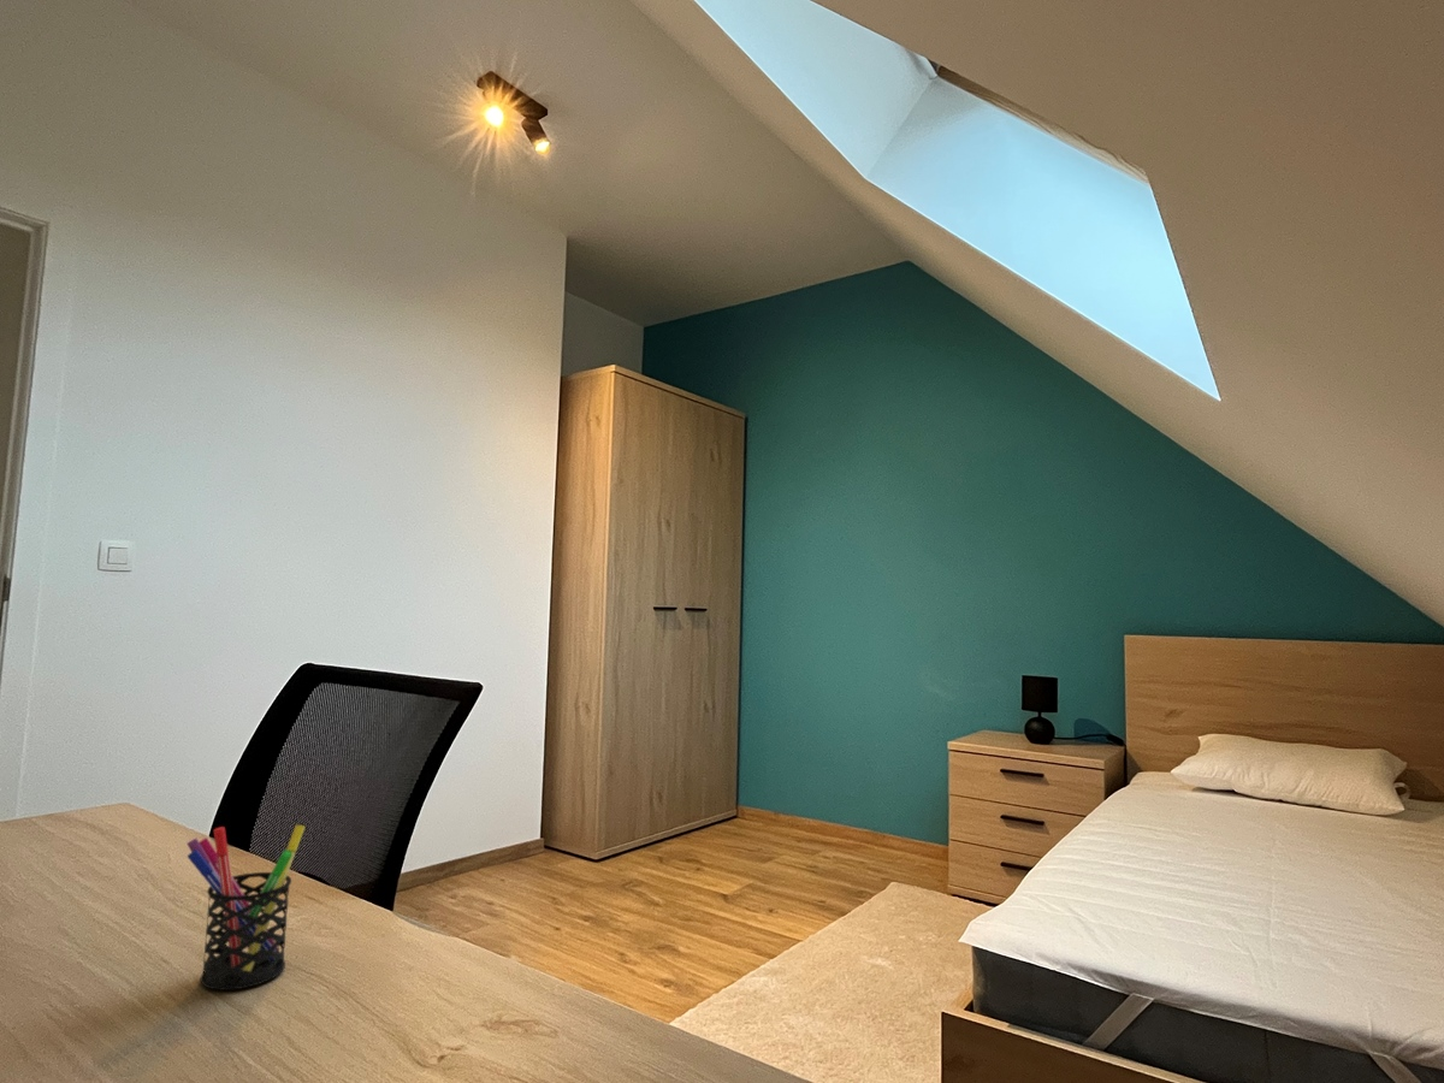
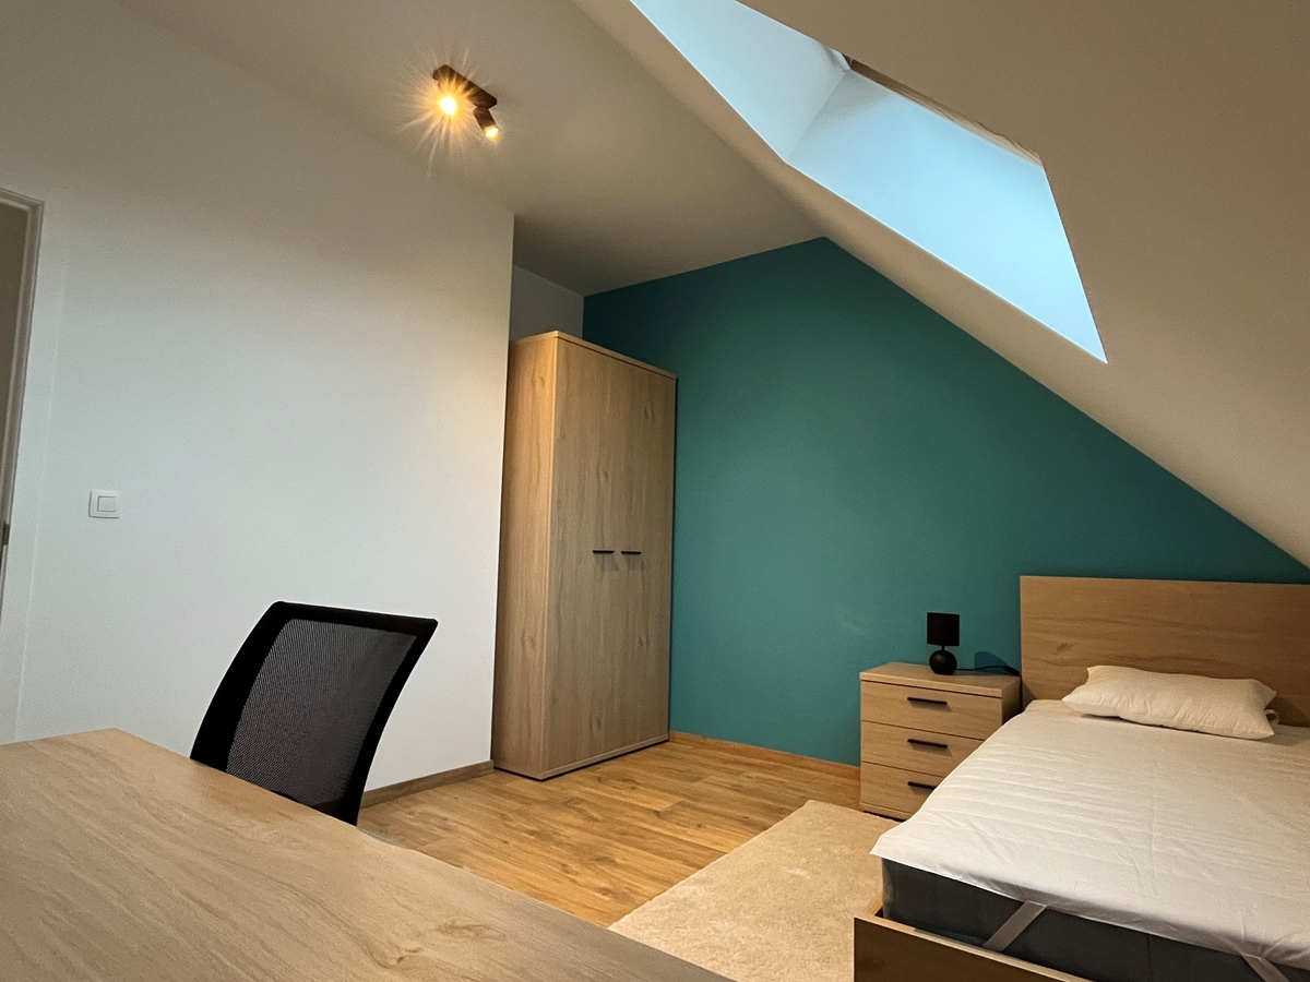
- pen holder (250, 898)
